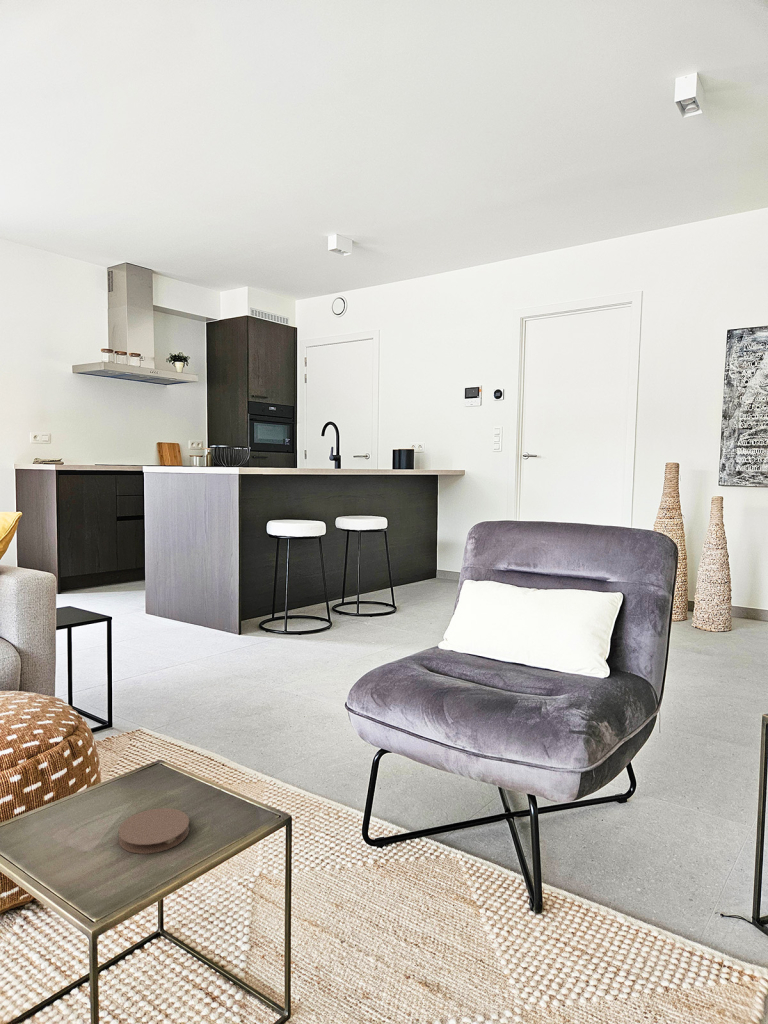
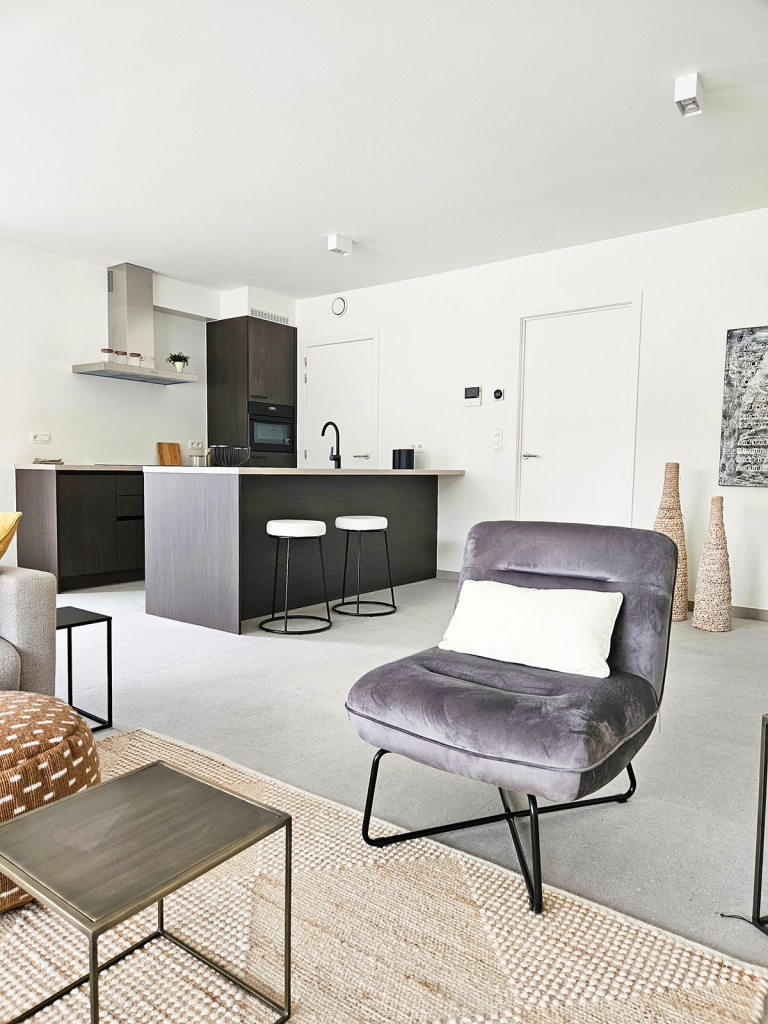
- coaster (154, 829)
